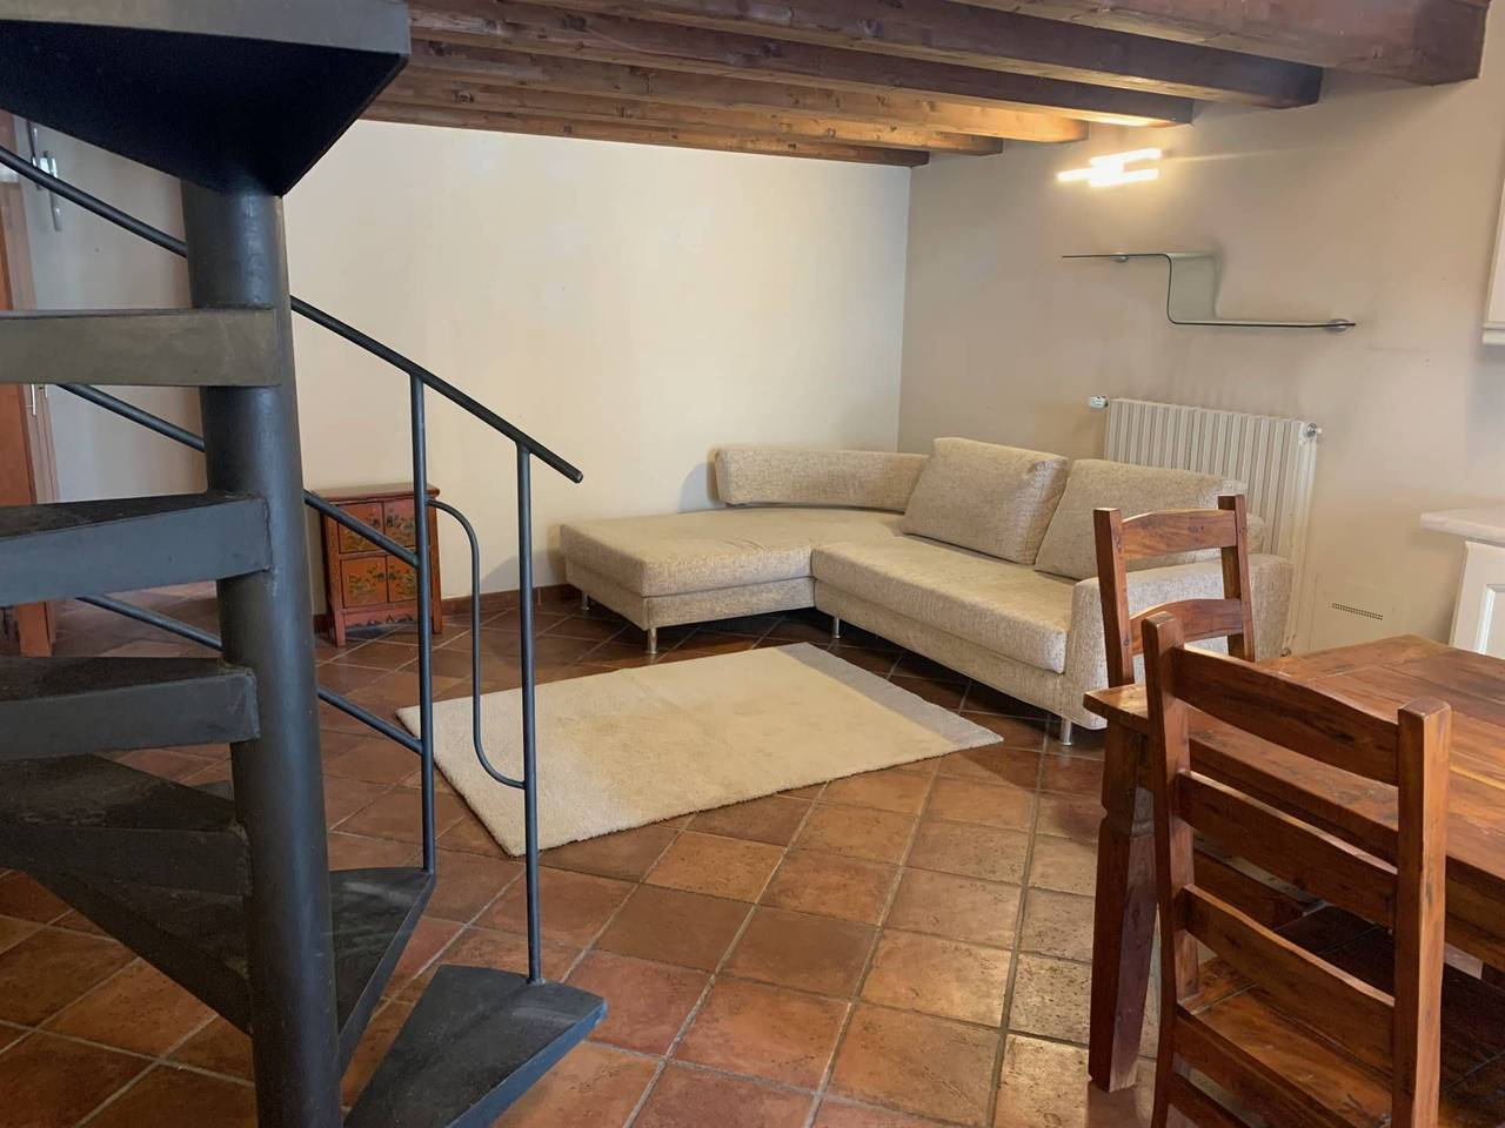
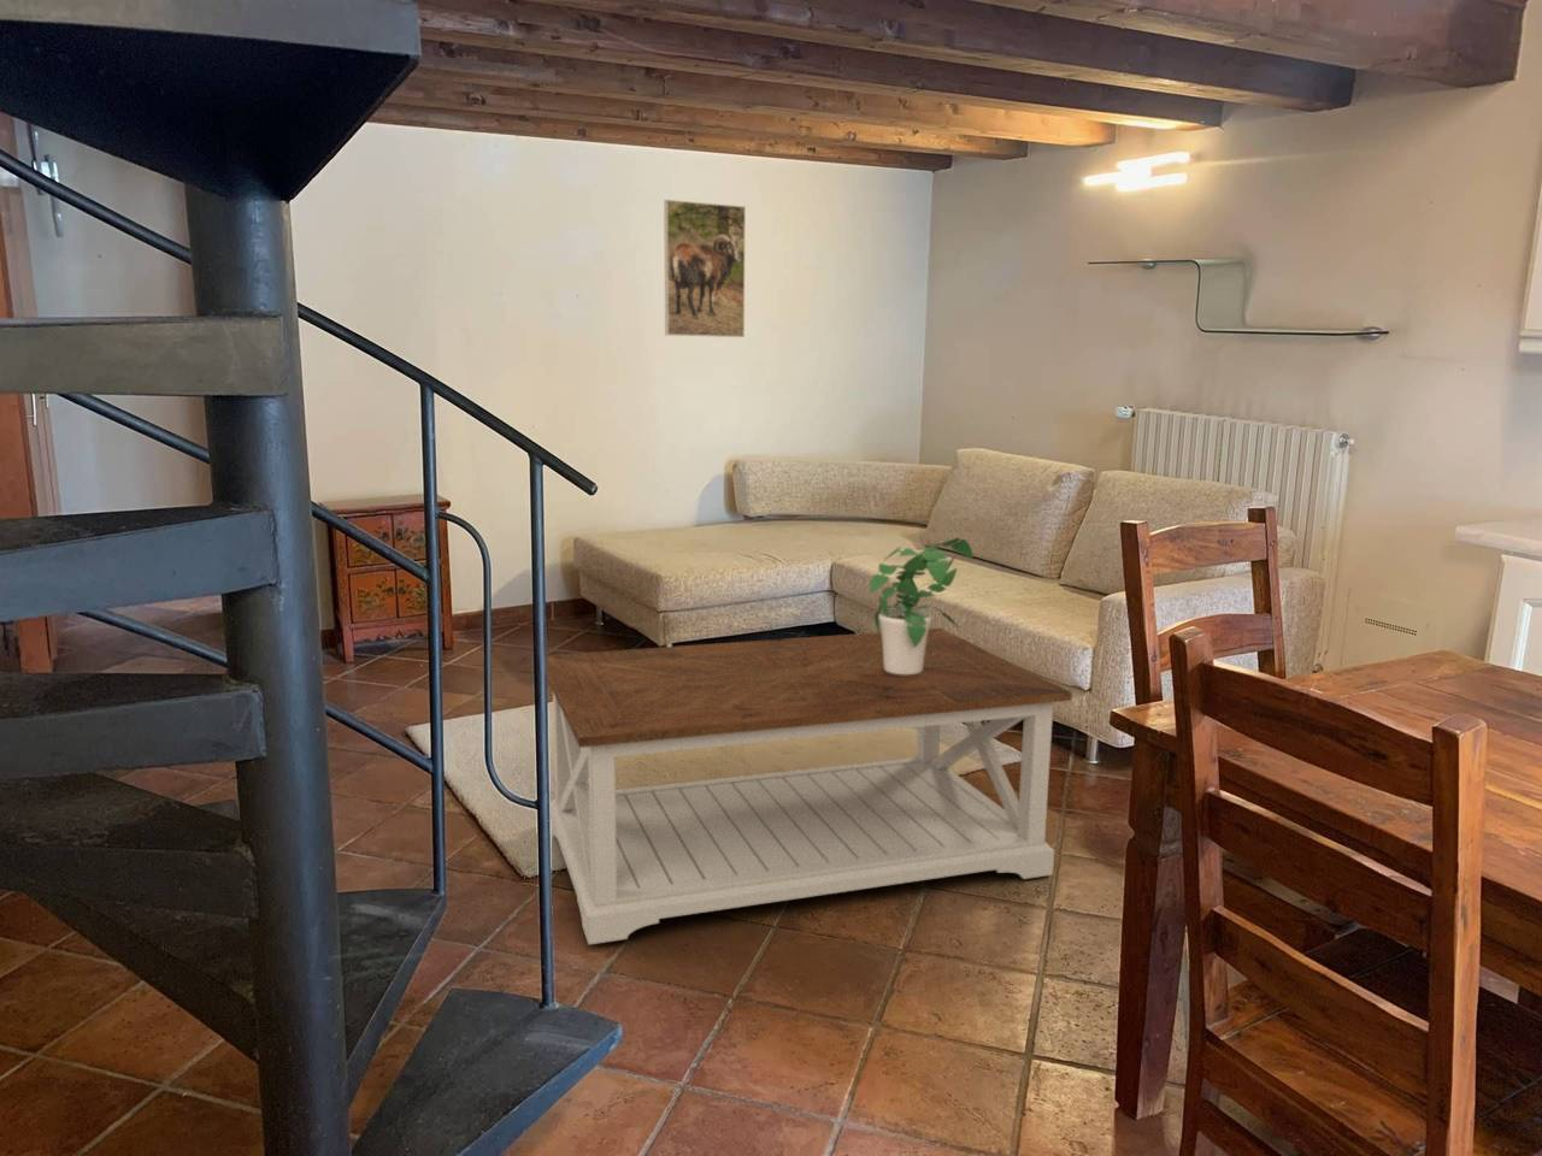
+ potted plant (917, 605)
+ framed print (704, 270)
+ coffee table (790, 771)
